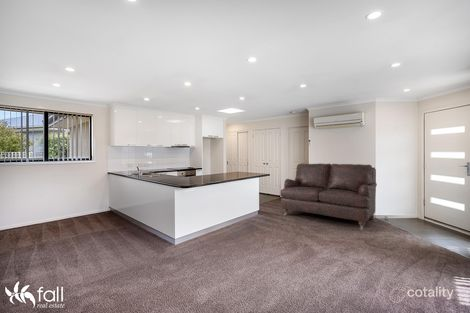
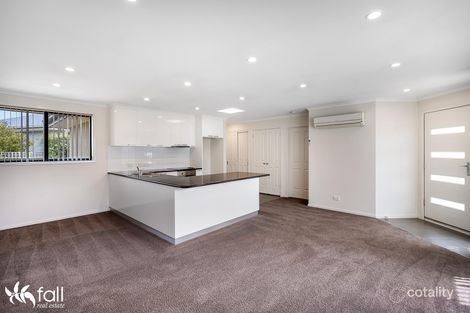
- sofa (328, 190)
